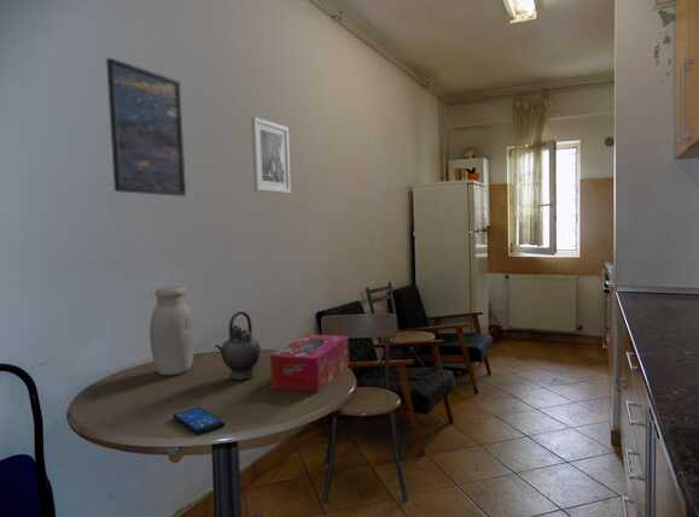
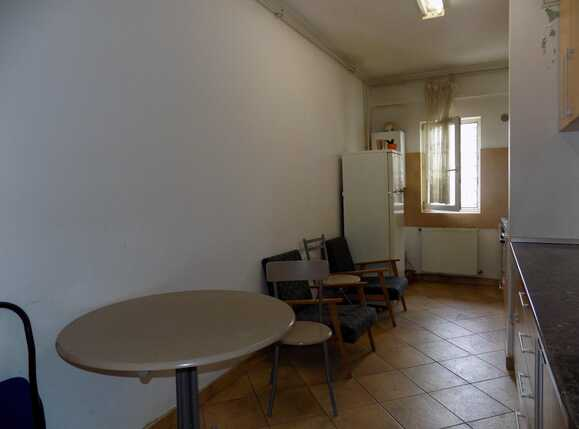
- tissue box (313, 359)
- teapot (237, 345)
- smartphone (198, 419)
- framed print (148, 133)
- jar (171, 329)
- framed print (272, 157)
